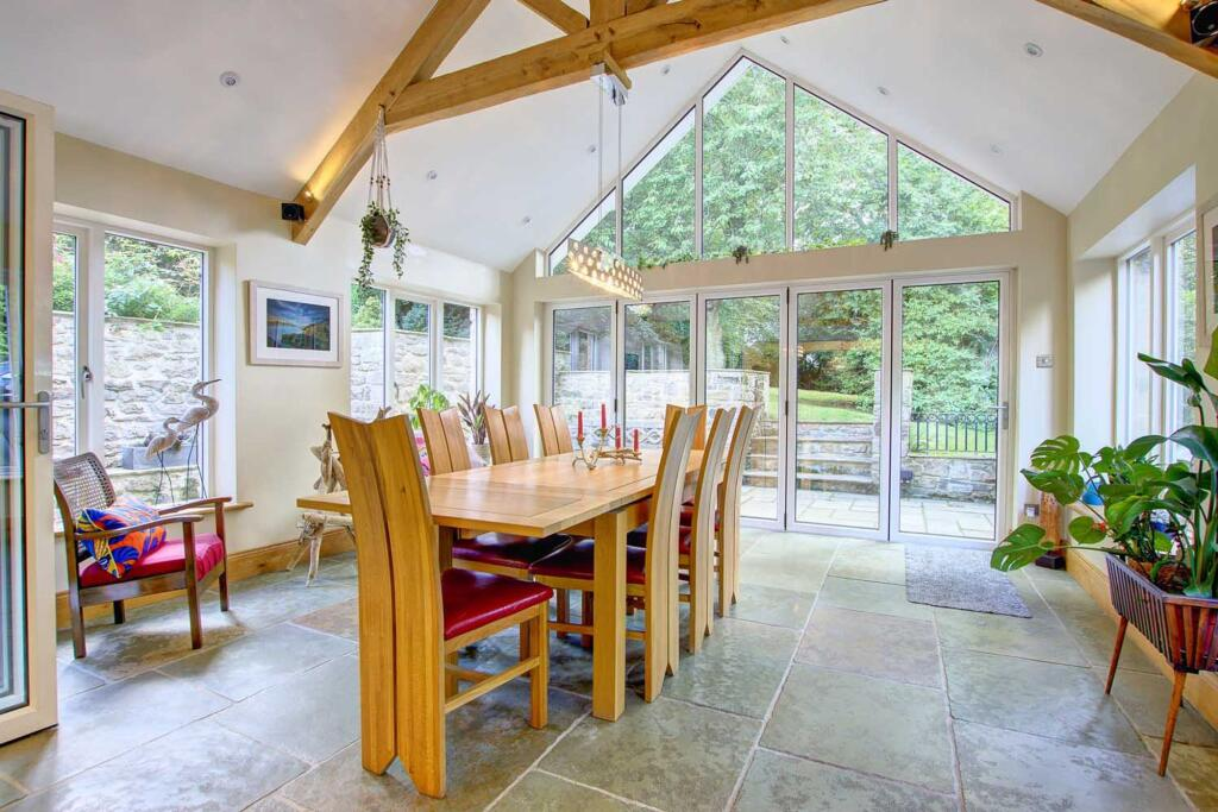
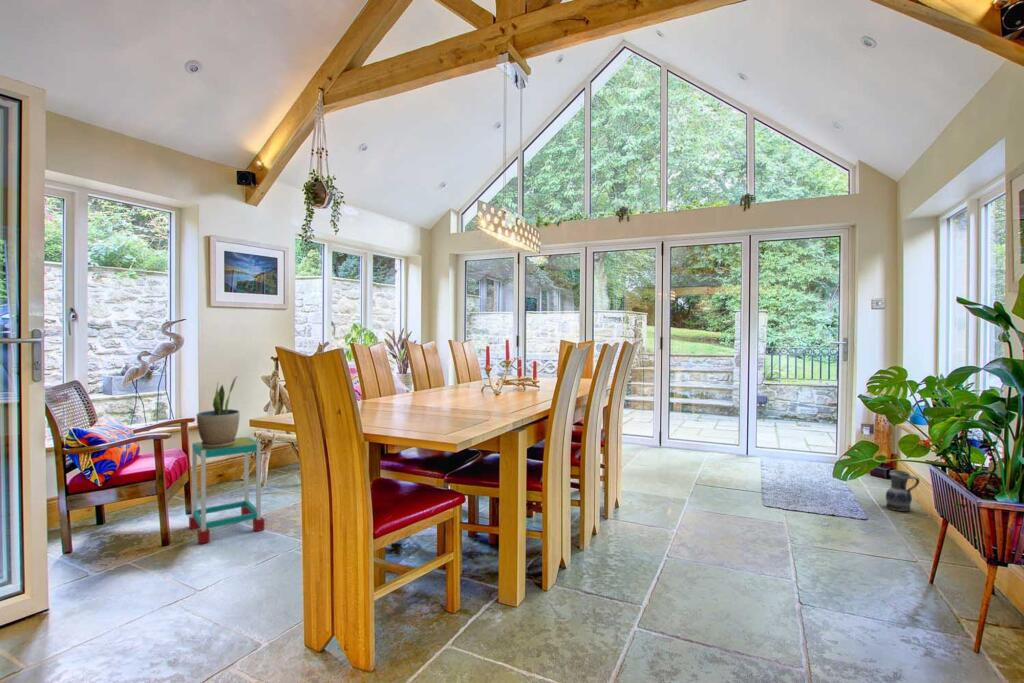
+ potted plant (218, 410)
+ side table (230, 503)
+ ceramic jug (902, 490)
